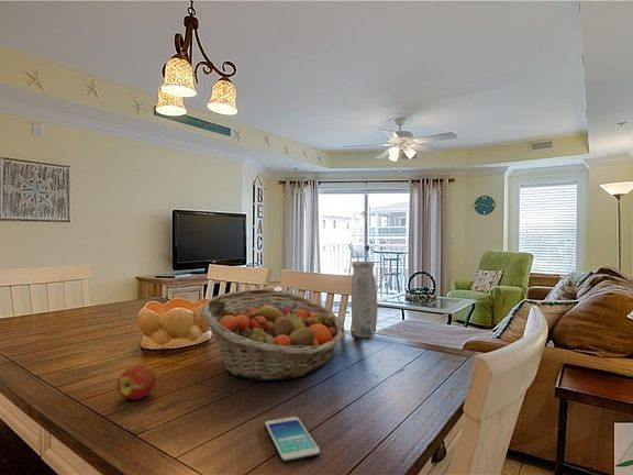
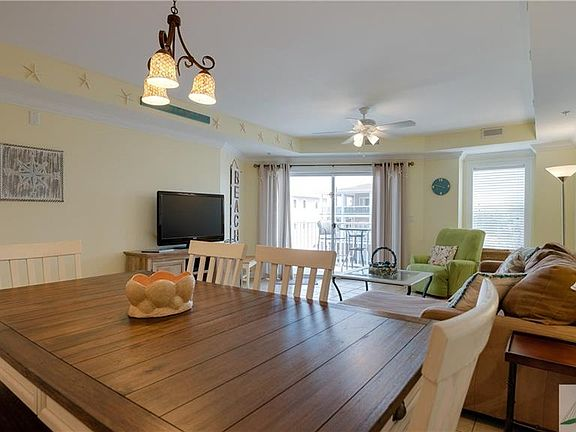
- vase (364, 299)
- fruit basket (276, 328)
- smartphone (290, 437)
- apple (137, 380)
